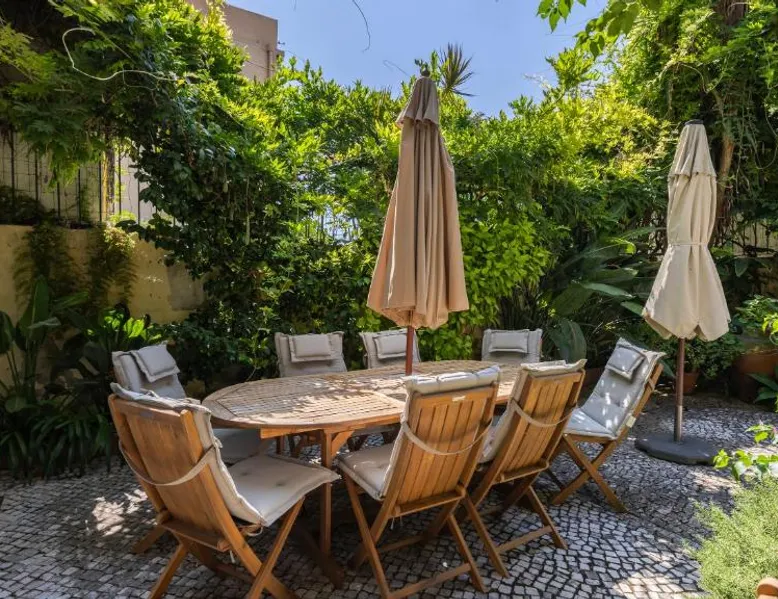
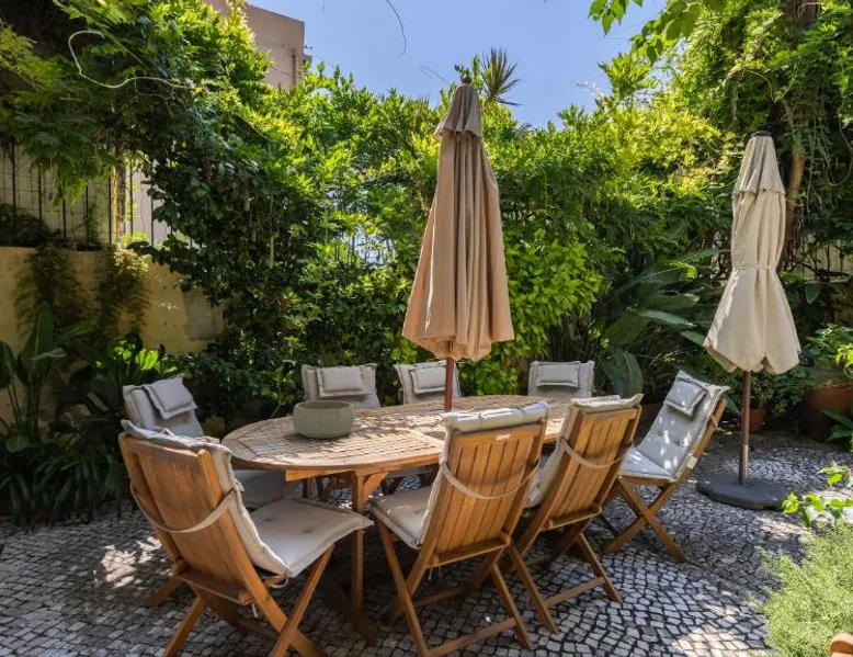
+ decorative bowl (323, 419)
